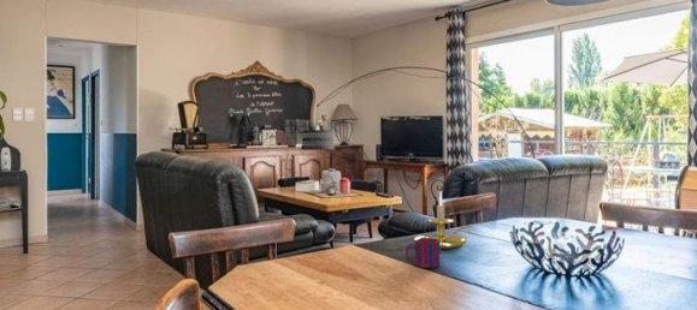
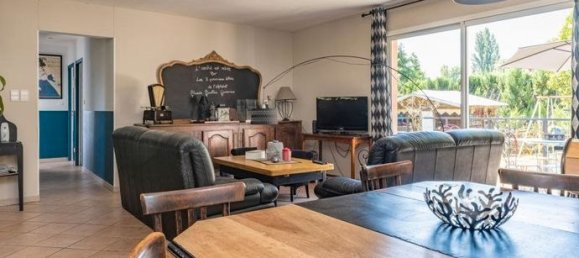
- candle holder (443, 217)
- mug (421, 252)
